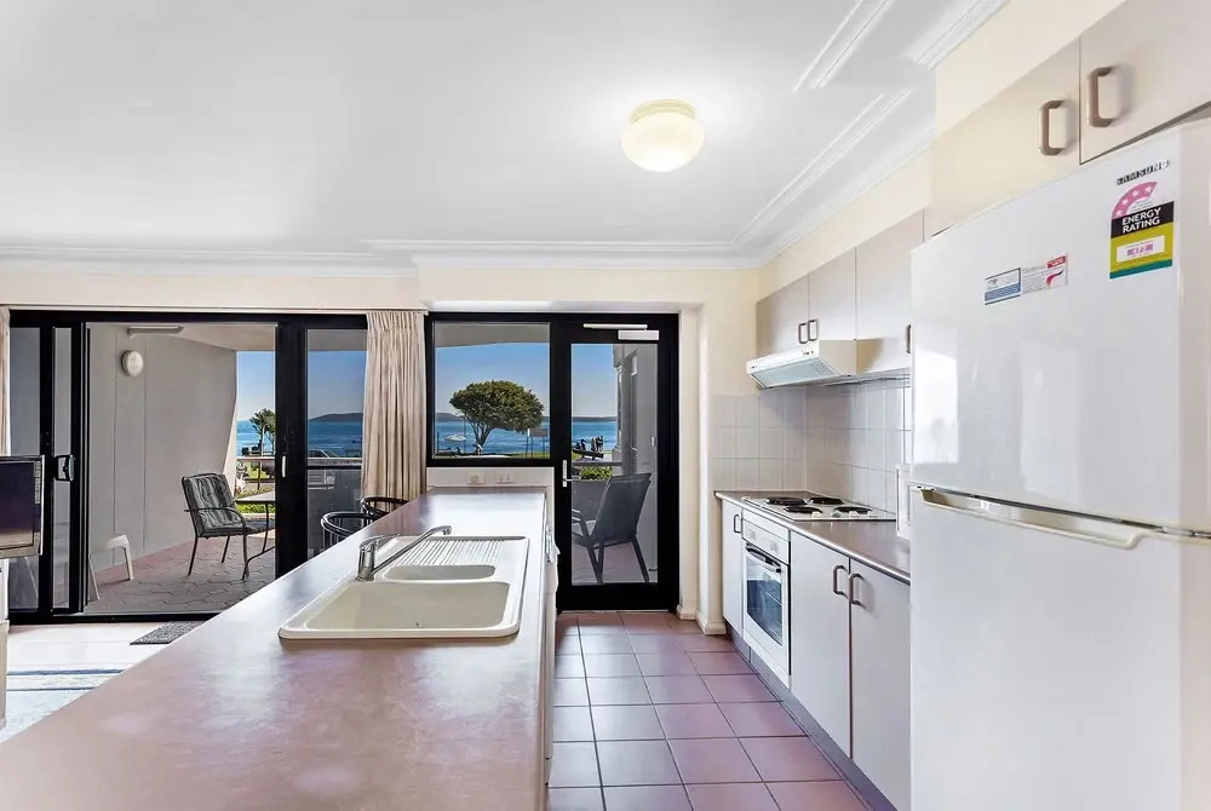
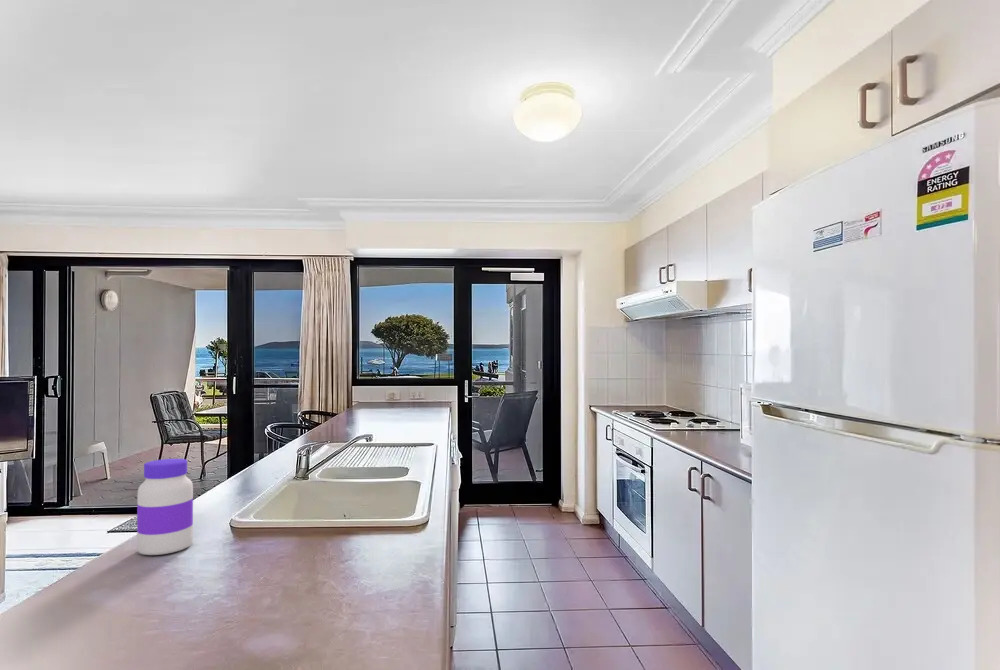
+ jar (165, 504)
